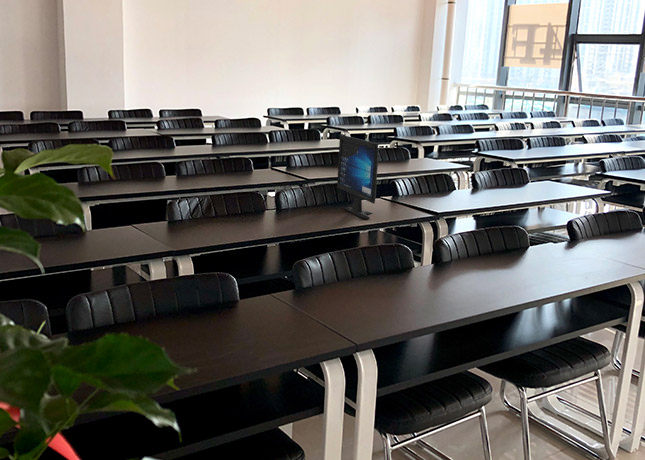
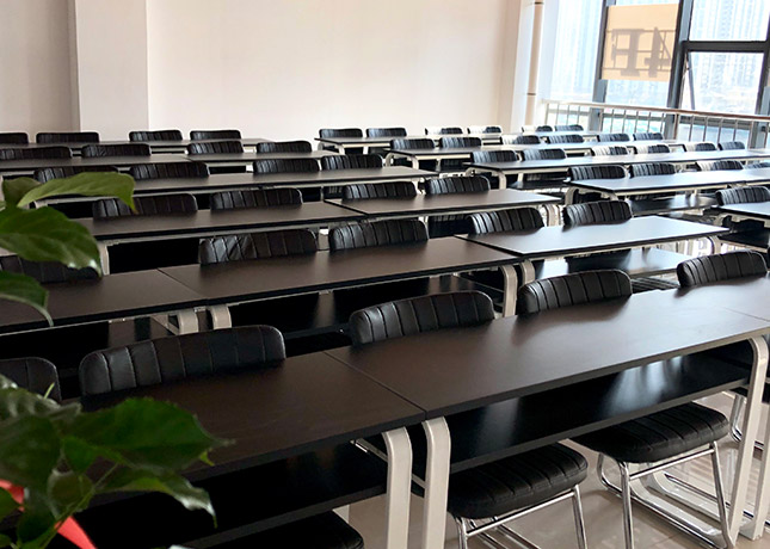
- computer monitor (364, 176)
